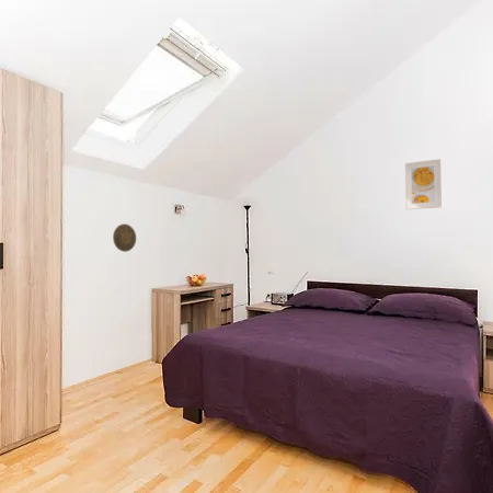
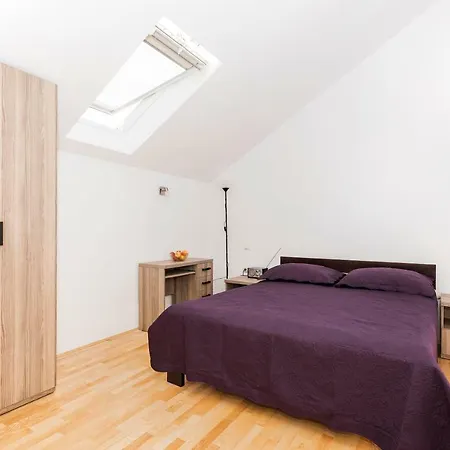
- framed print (422, 184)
- decorative plate (125, 238)
